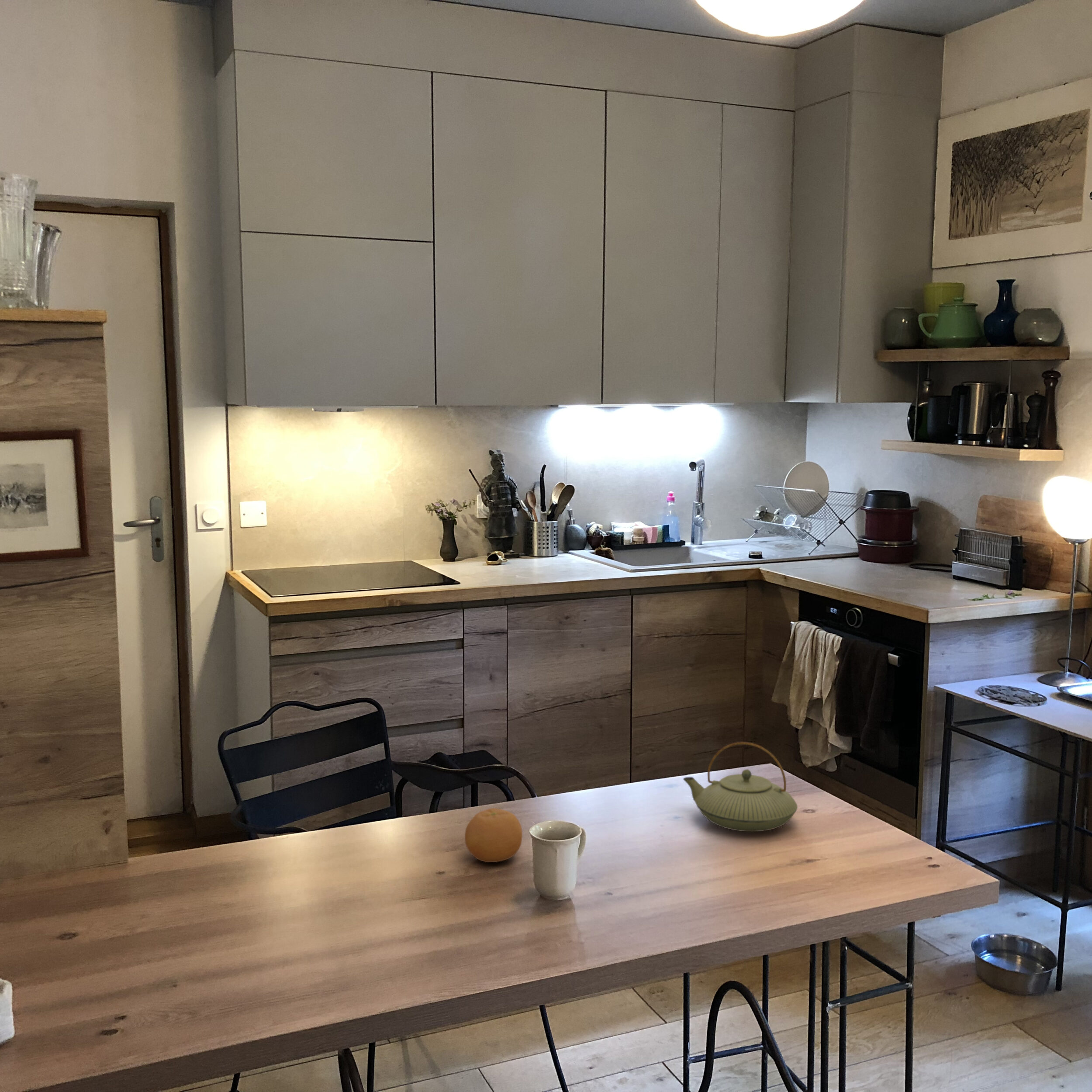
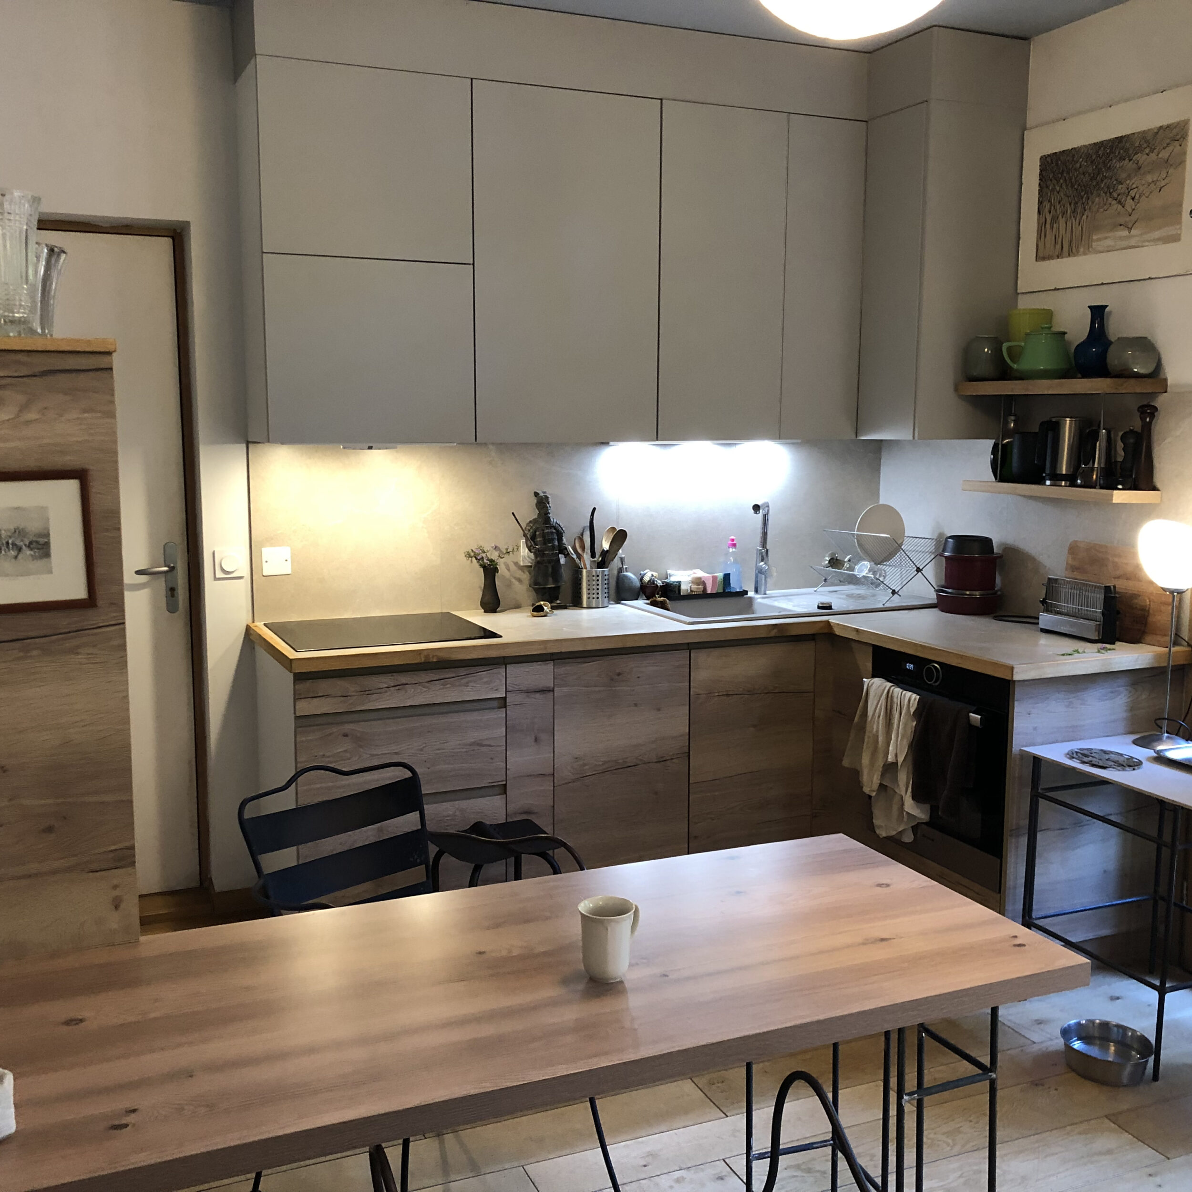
- teapot (740, 781)
- fruit (494, 835)
